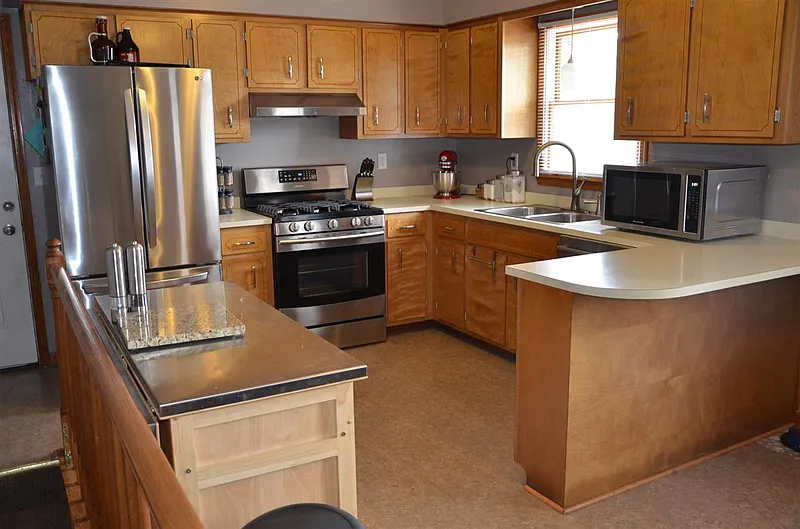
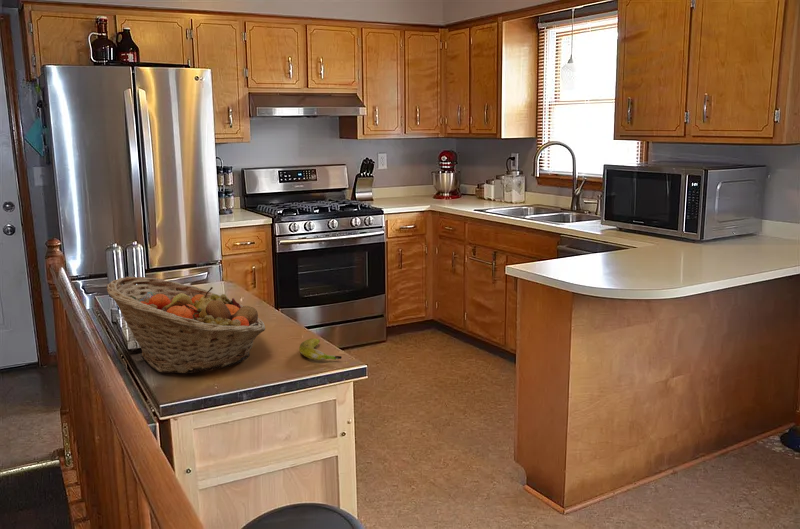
+ banana (315, 349)
+ fruit basket (188, 317)
